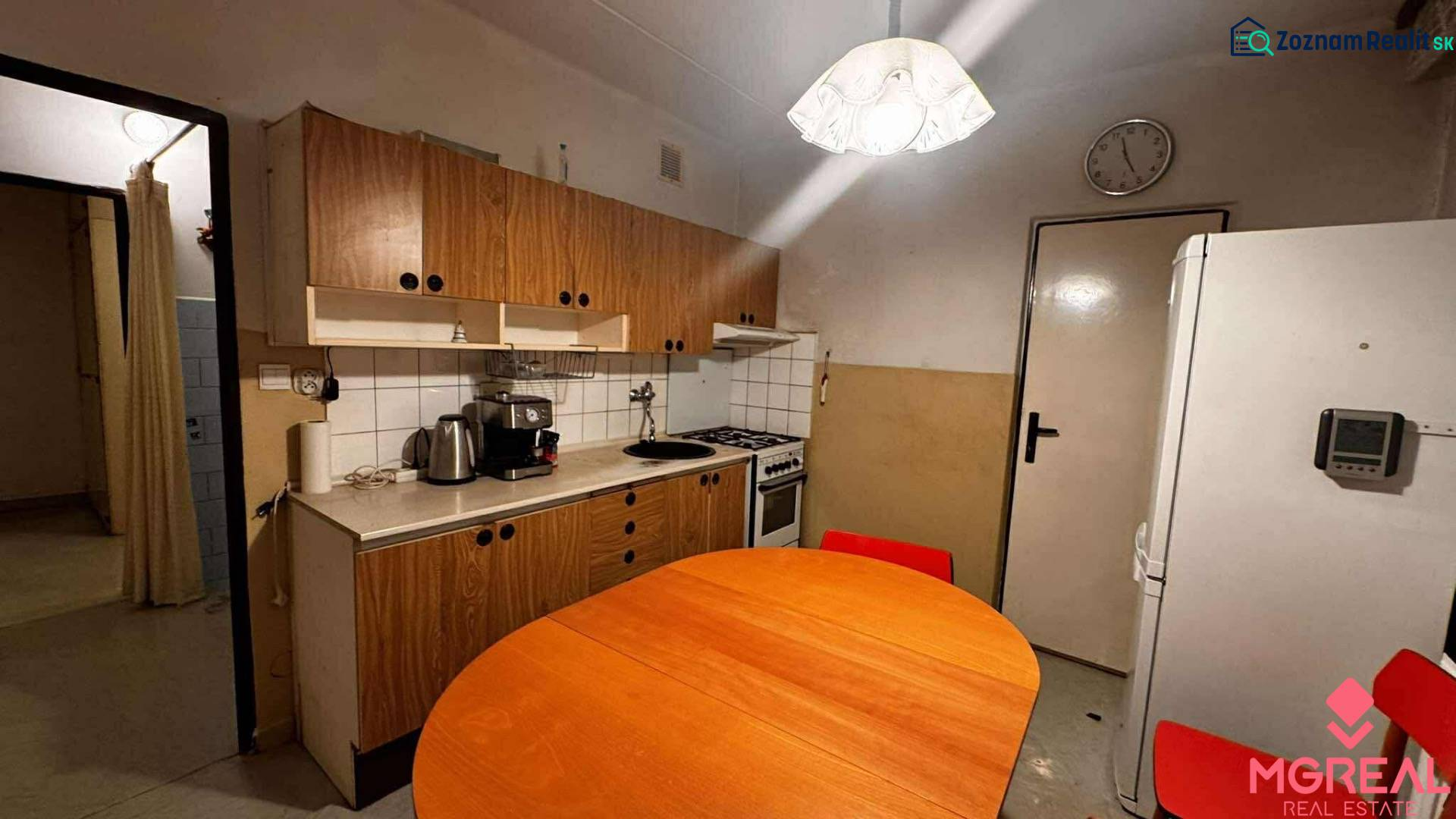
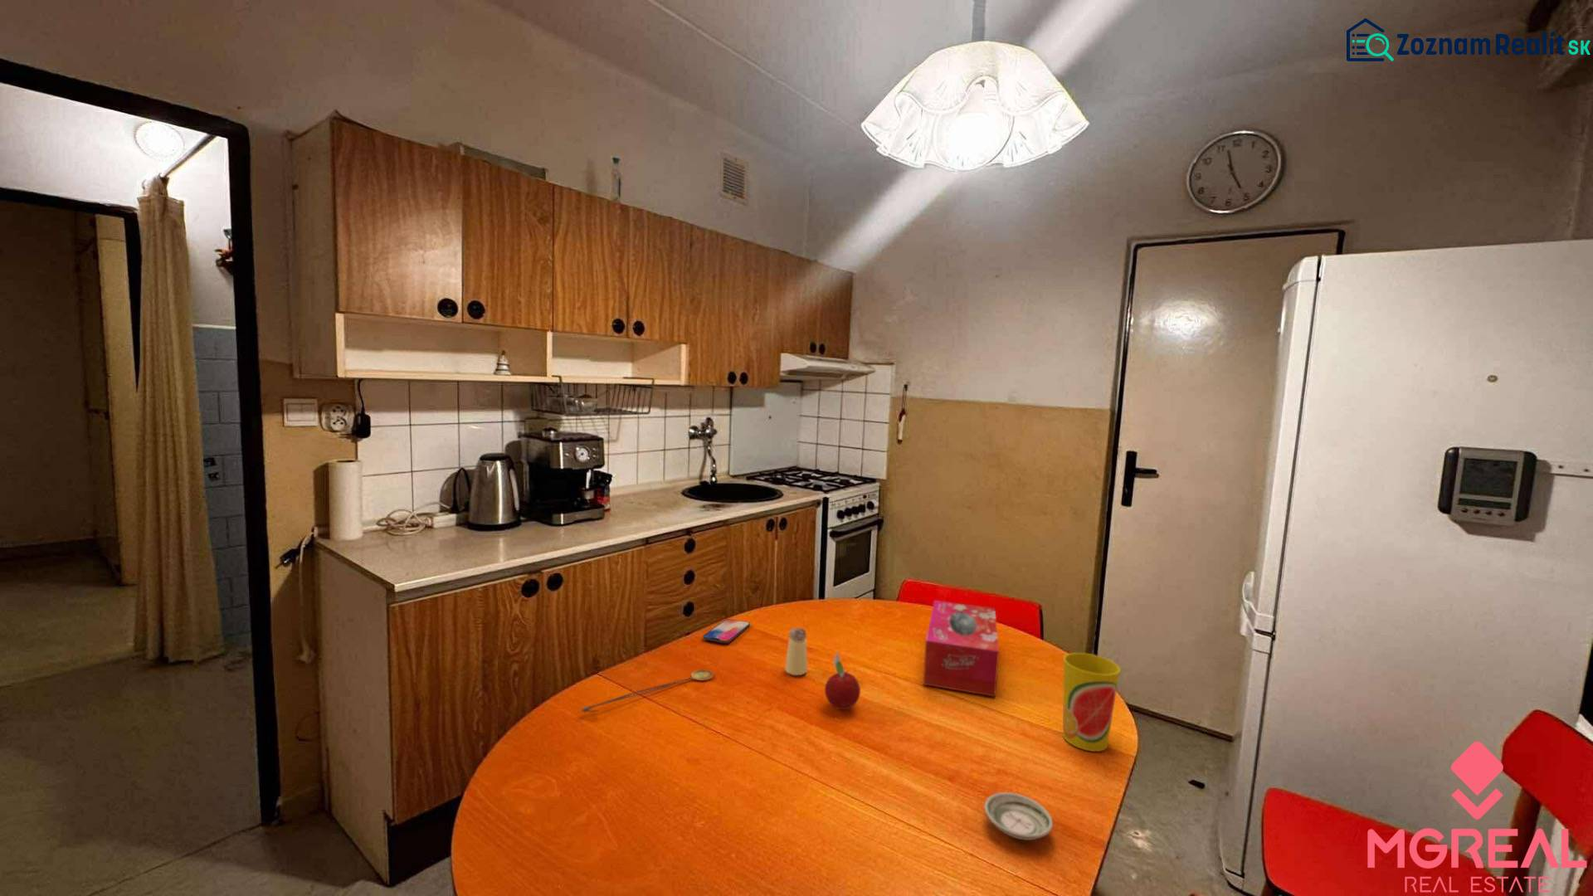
+ tissue box (962, 643)
+ saucer (1018, 819)
+ smartphone (726, 630)
+ fruit (839, 682)
+ saltshaker (797, 651)
+ pendant necklace (651, 688)
+ cup (1088, 701)
